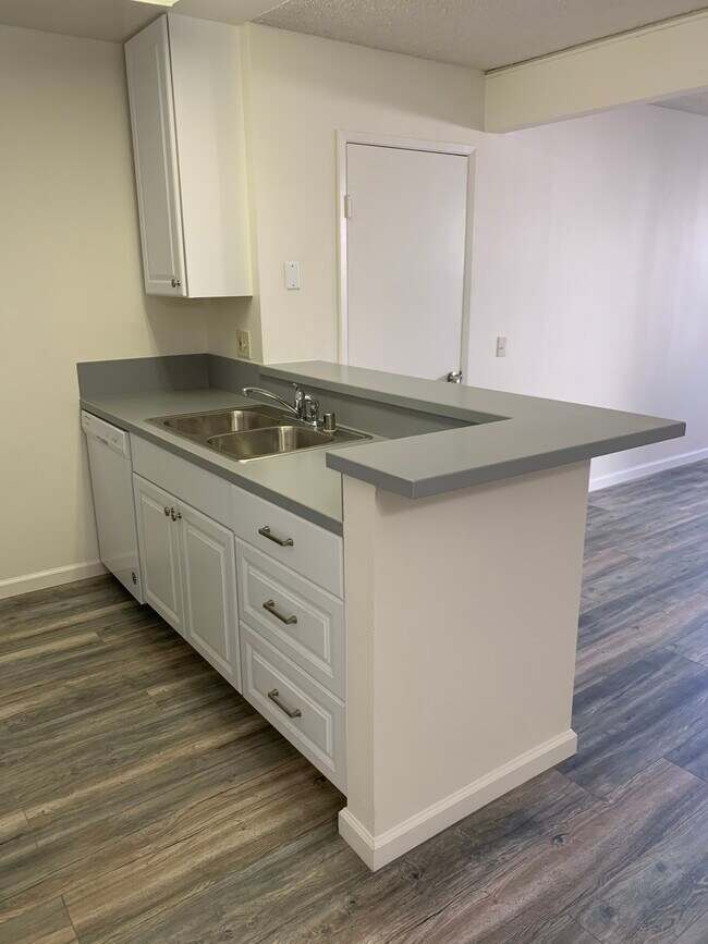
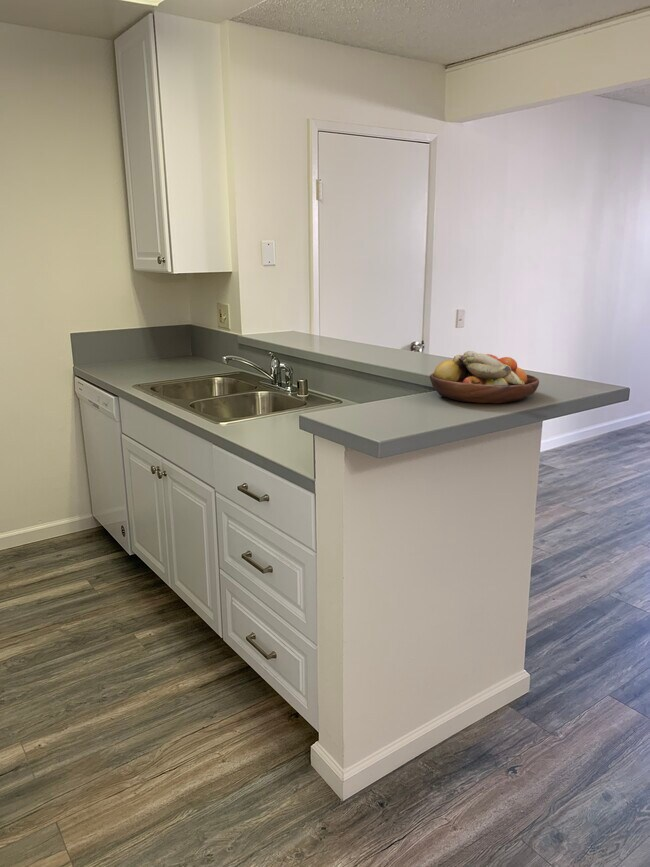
+ fruit bowl (484, 372)
